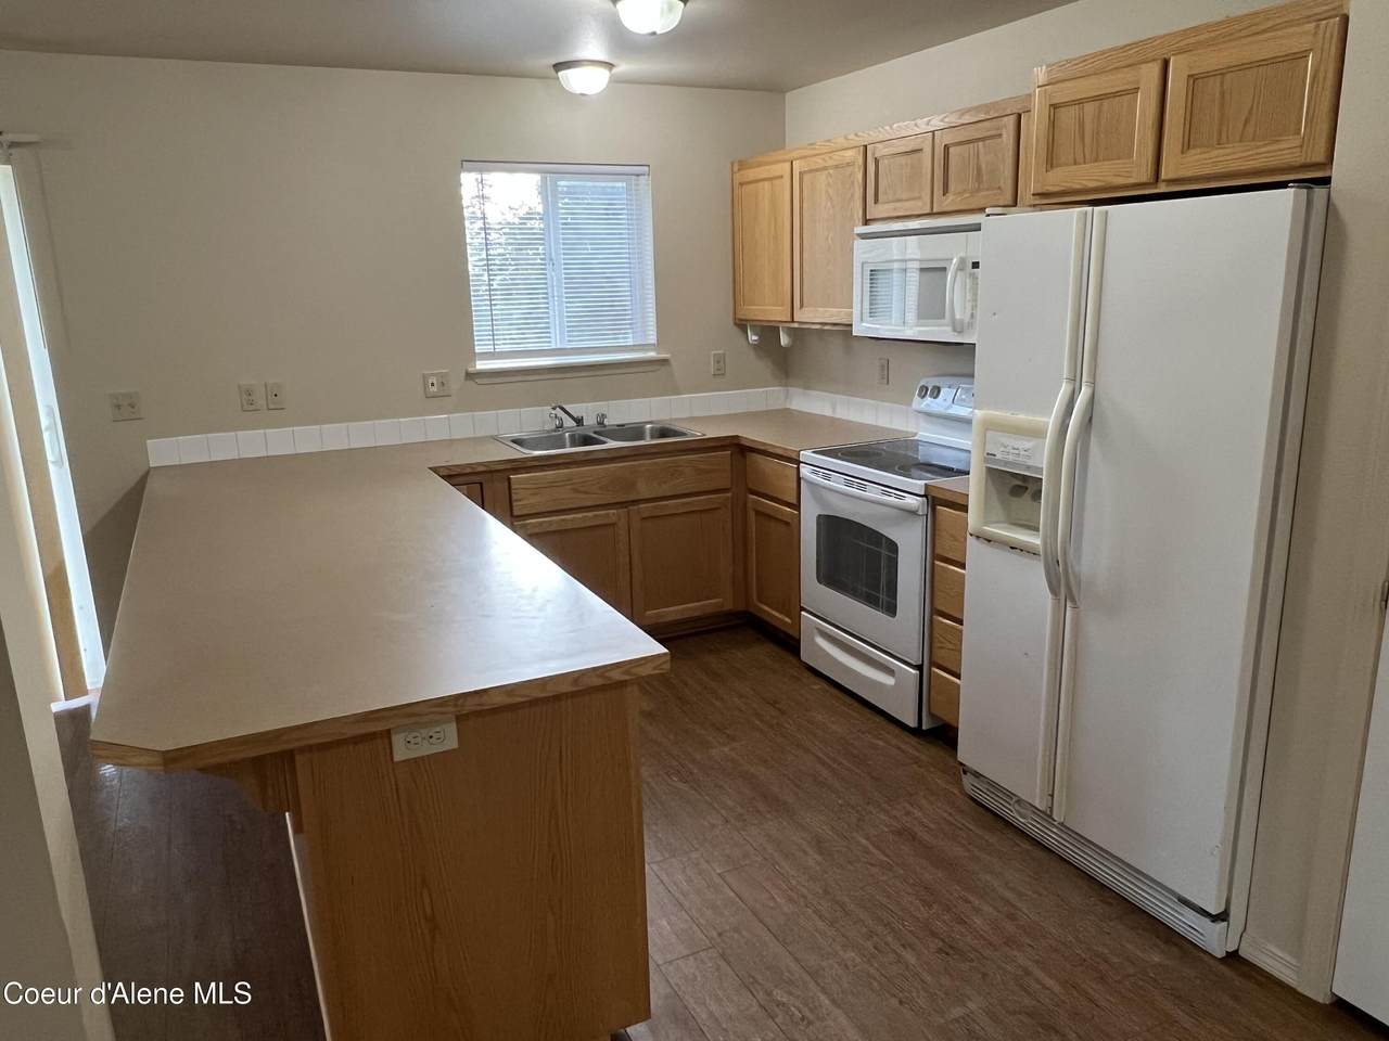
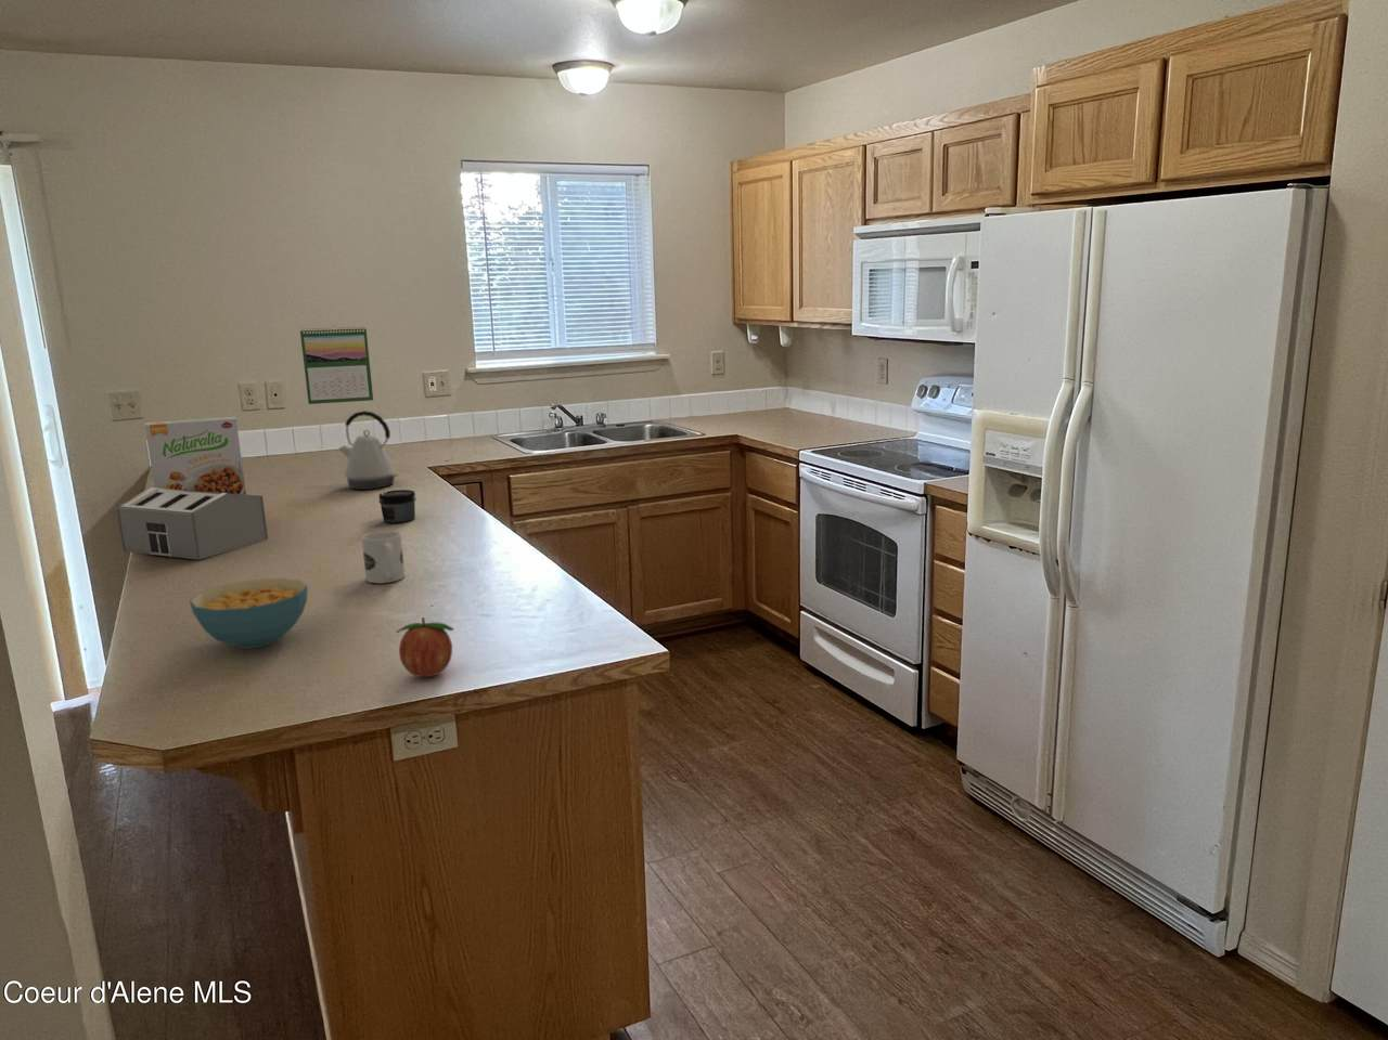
+ mug (385, 558)
+ kettle (365, 449)
+ jar (398, 506)
+ toaster (192, 518)
+ calendar (338, 364)
+ cereal box (199, 473)
+ fruit (424, 646)
+ cereal bowl (252, 617)
